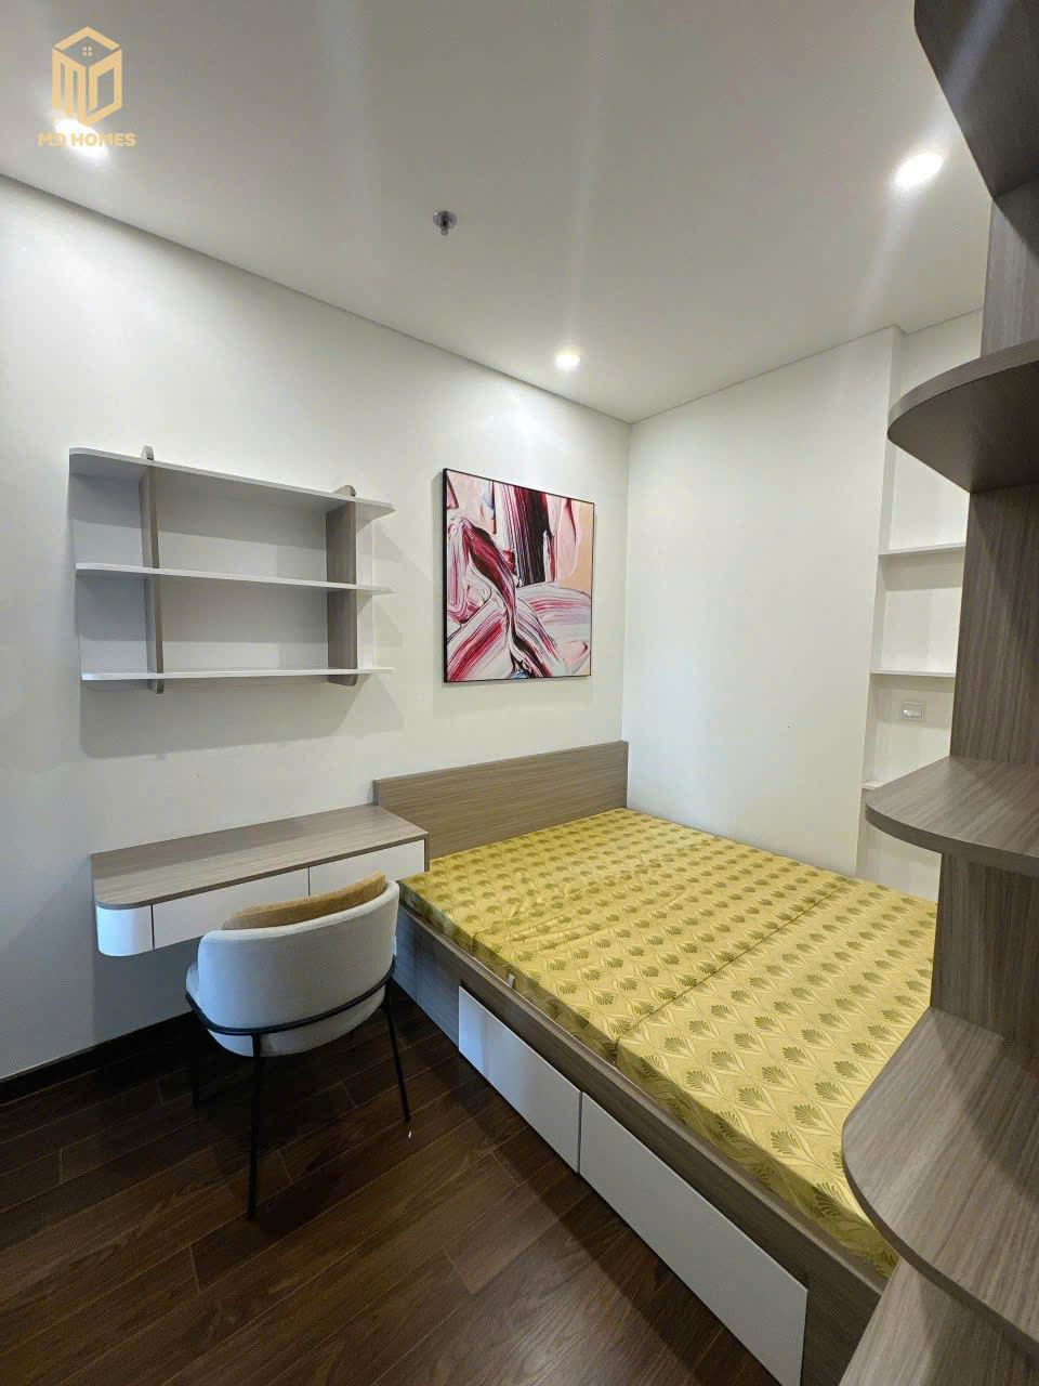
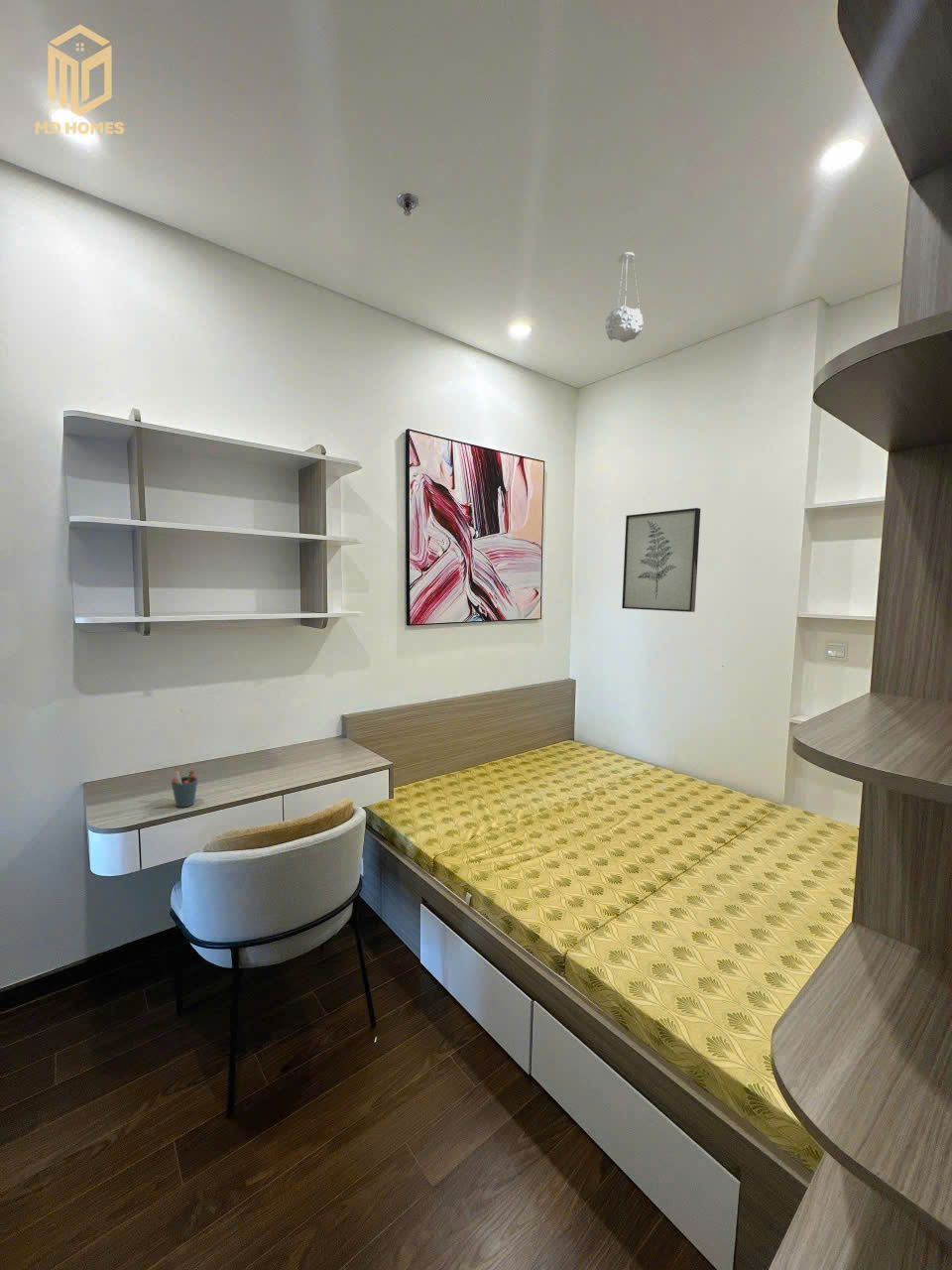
+ pendant light (625, 298)
+ wall art (658, 561)
+ pen holder (184, 786)
